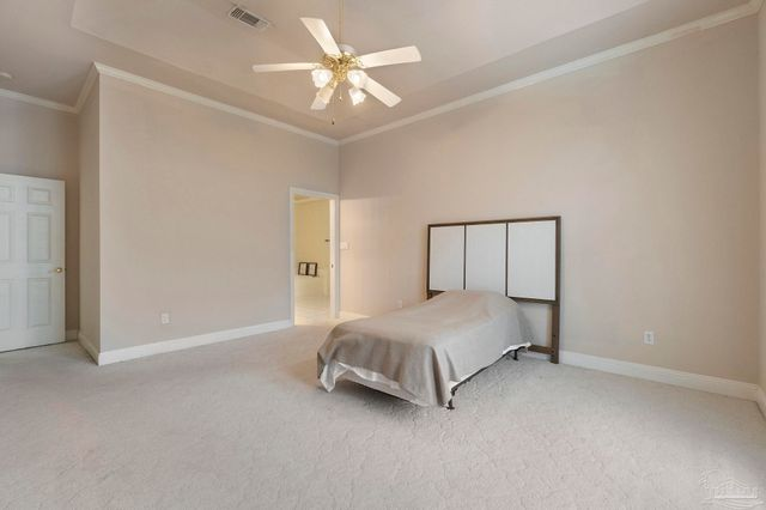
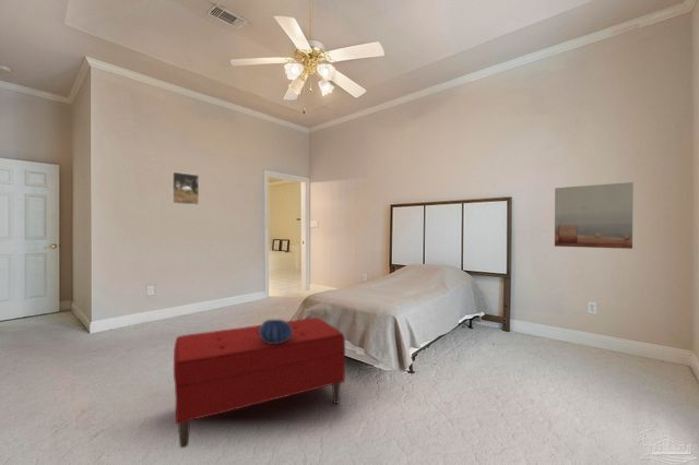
+ decorative bowl (275, 330)
+ bench (261, 370)
+ wall art (591, 216)
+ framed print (186, 189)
